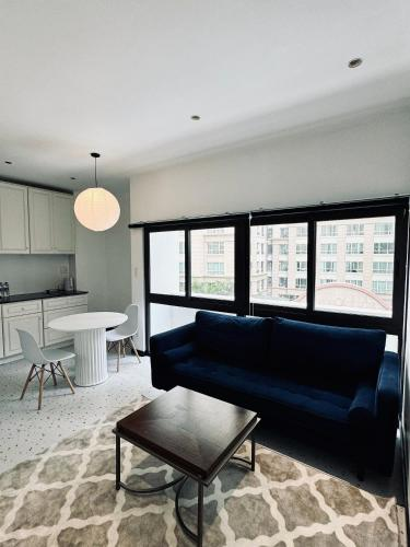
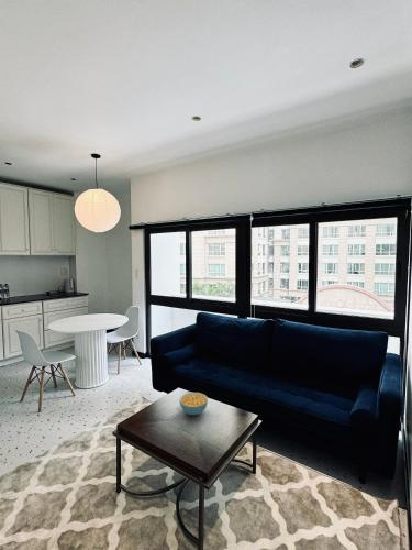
+ cereal bowl (193, 406)
